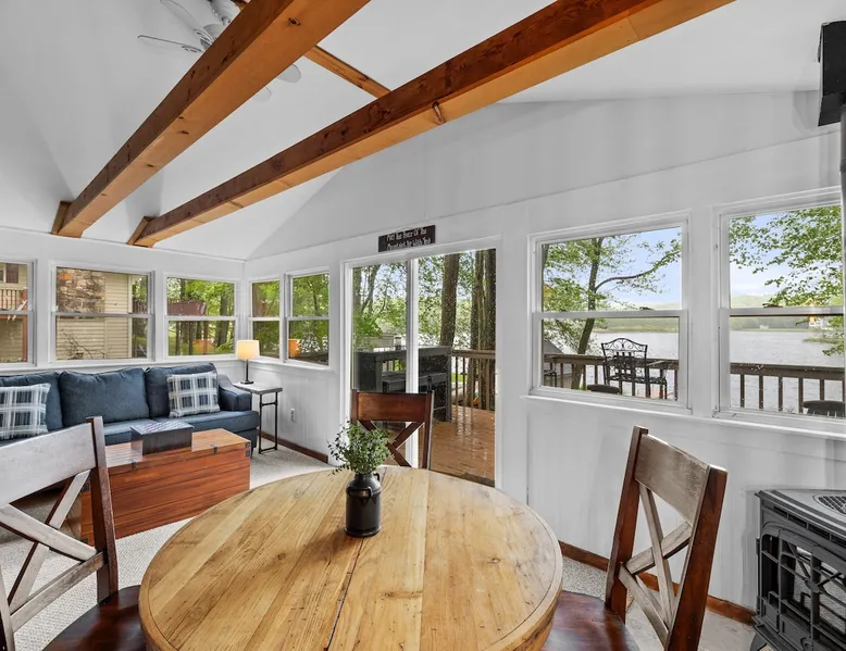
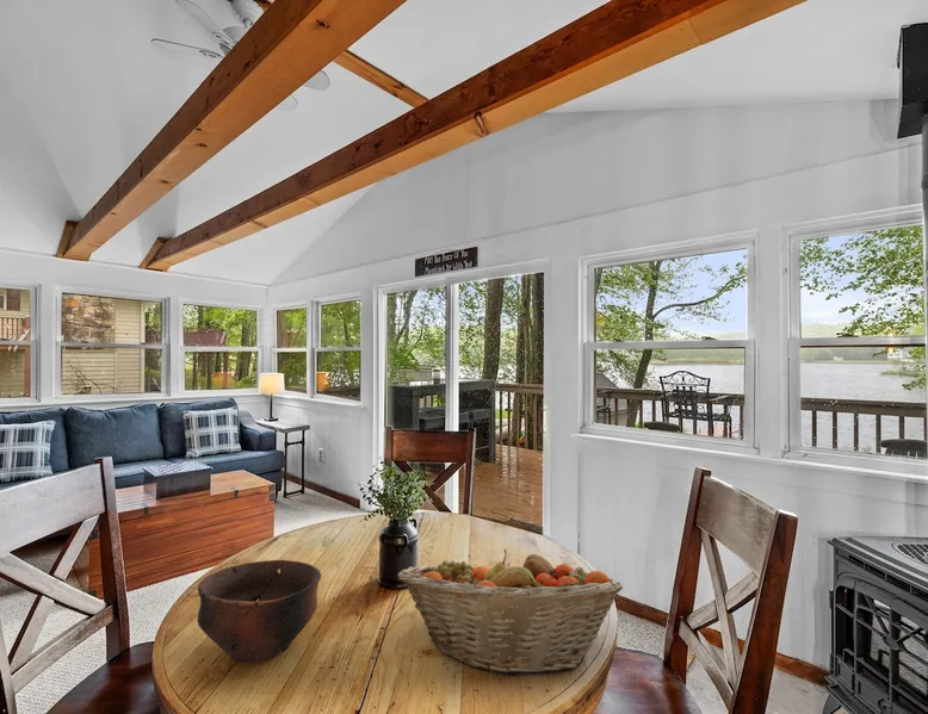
+ bowl (261, 609)
+ fruit basket (507, 595)
